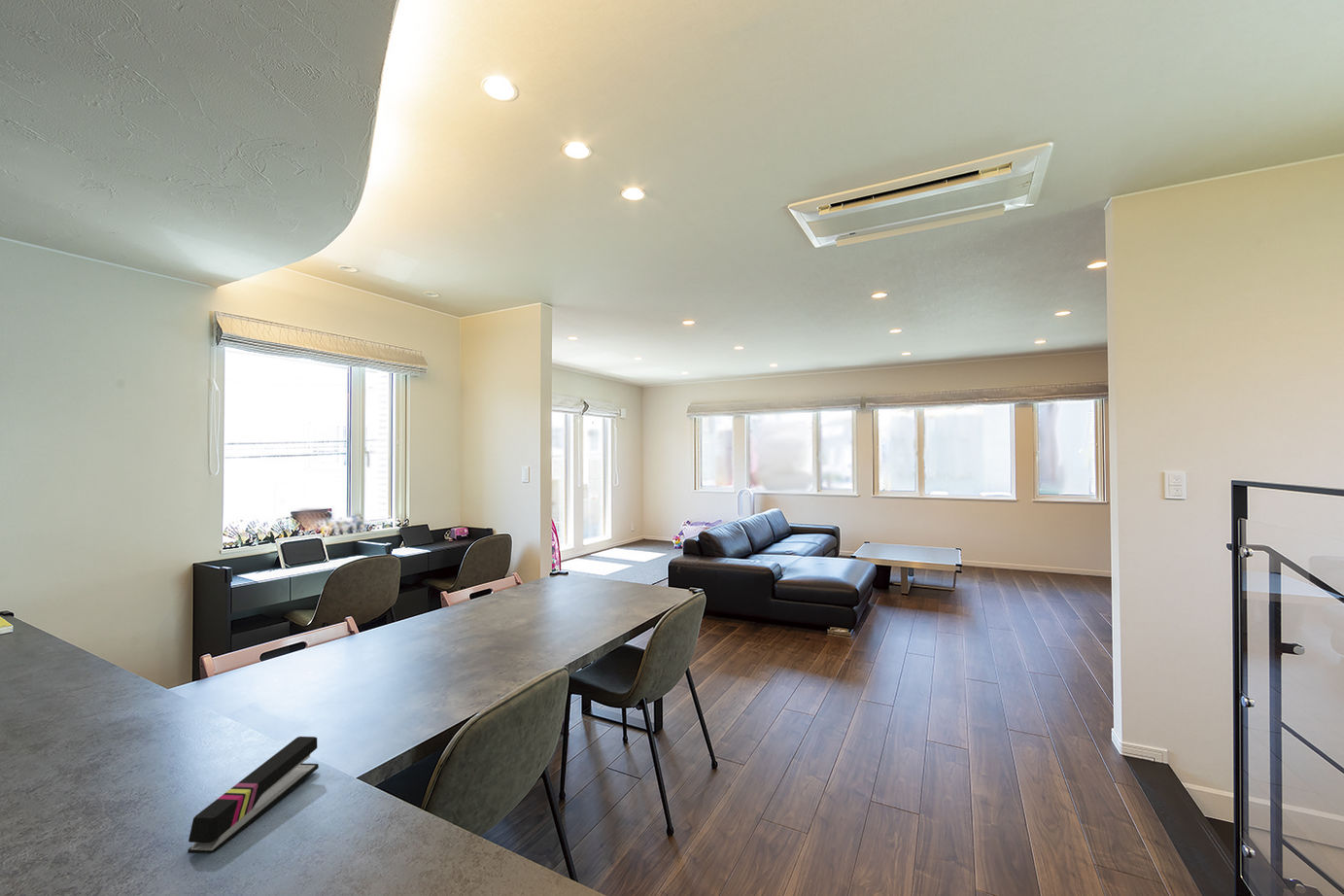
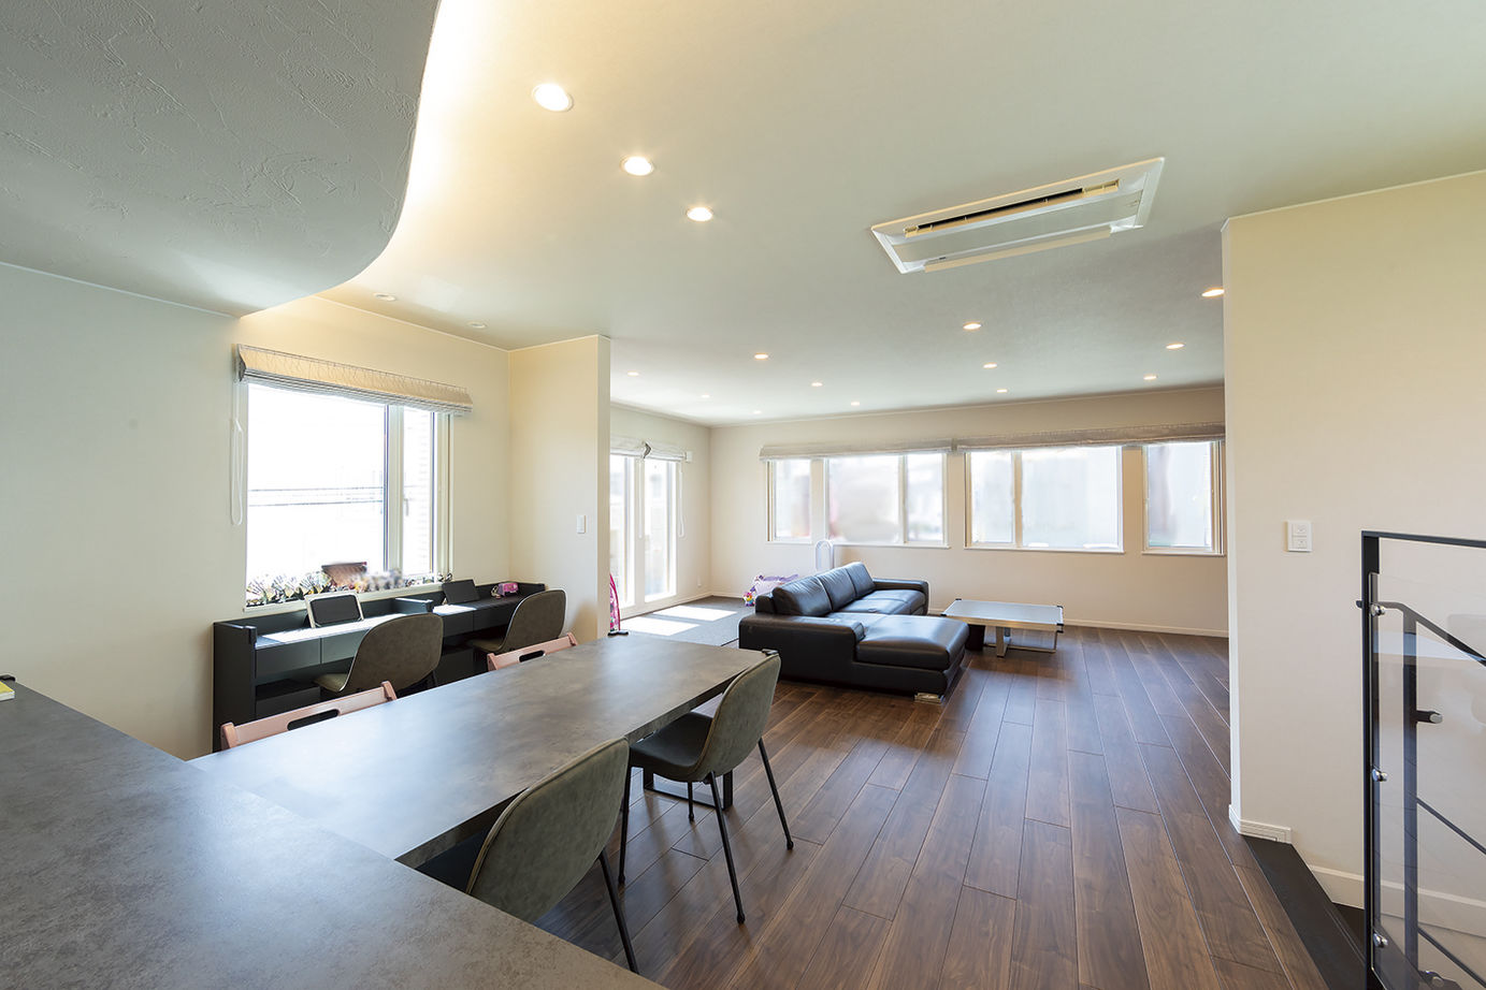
- stapler (260, 787)
